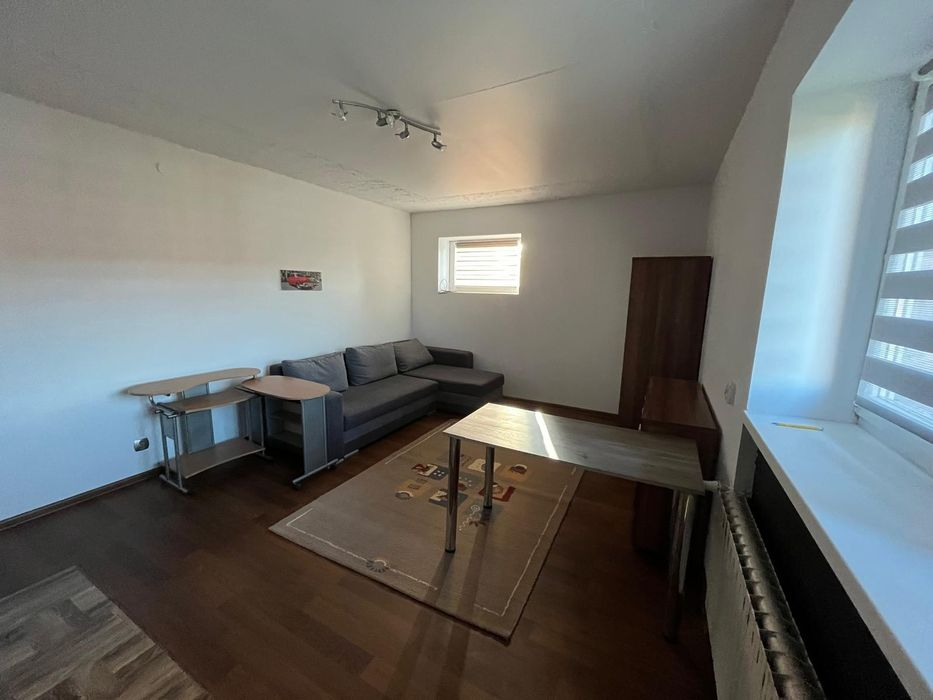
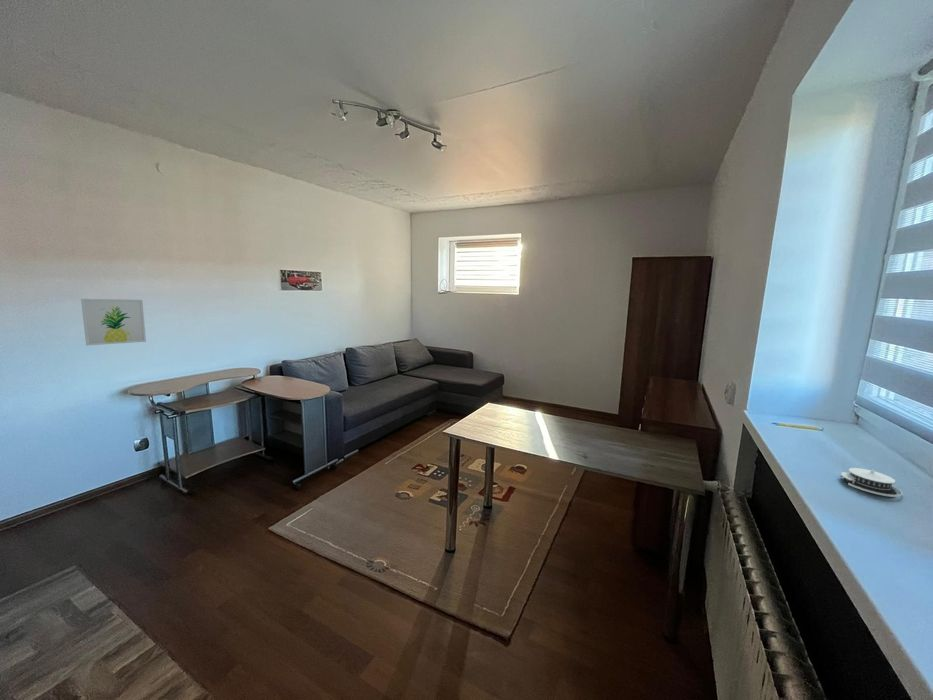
+ architectural model (871, 476)
+ wall art (115, 321)
